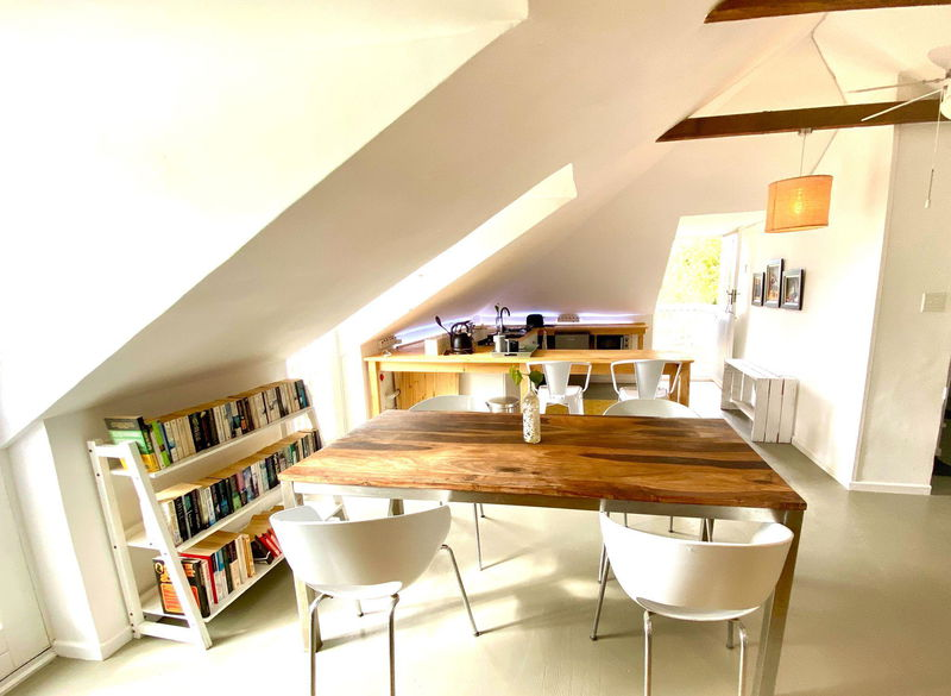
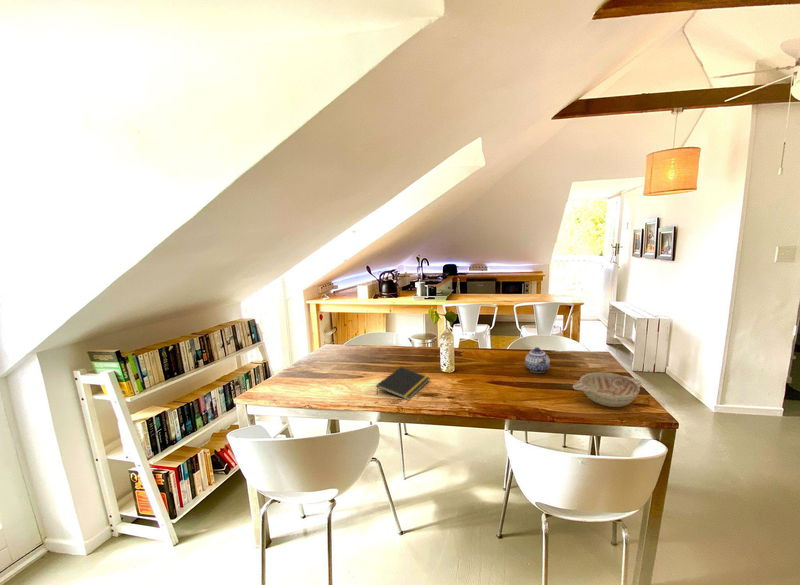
+ decorative bowl (607, 392)
+ teapot (537, 359)
+ notepad (404, 382)
